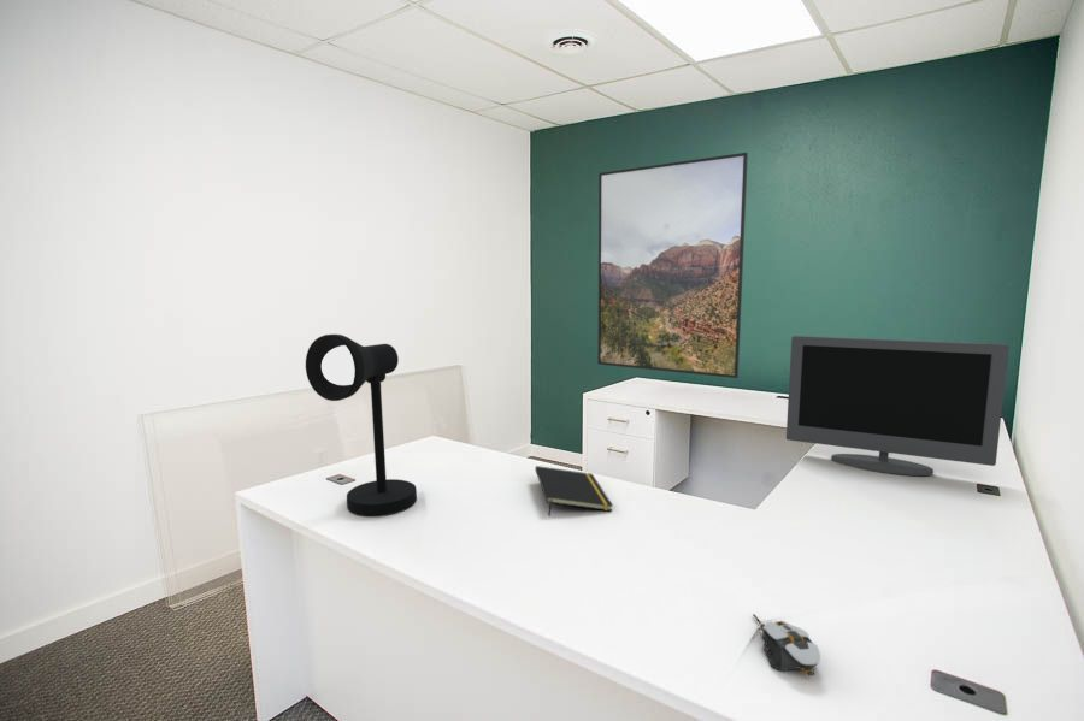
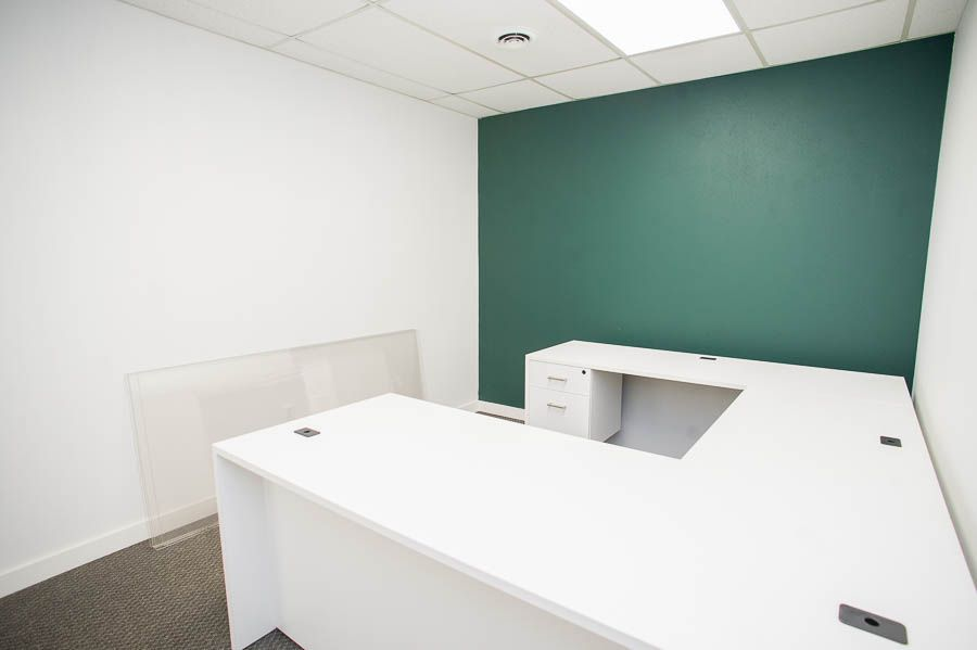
- monitor (885, 403)
- notepad (571, 486)
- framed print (664, 270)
- desk lamp (372, 419)
- computer mouse (782, 637)
